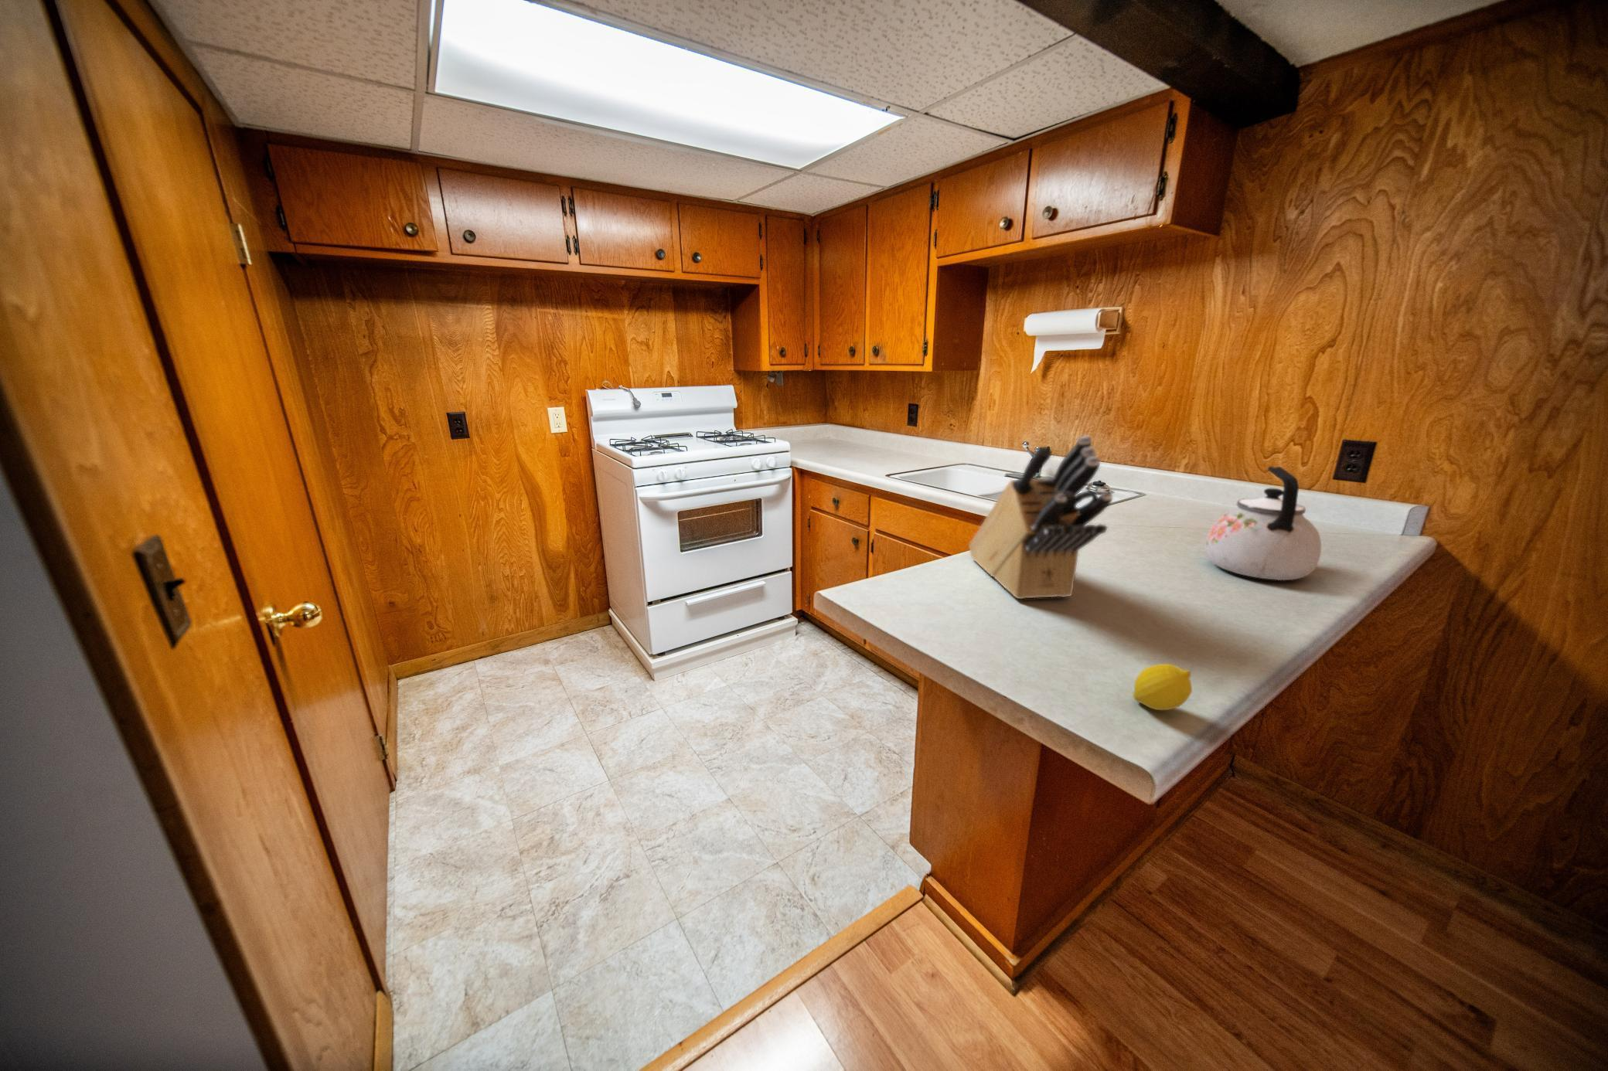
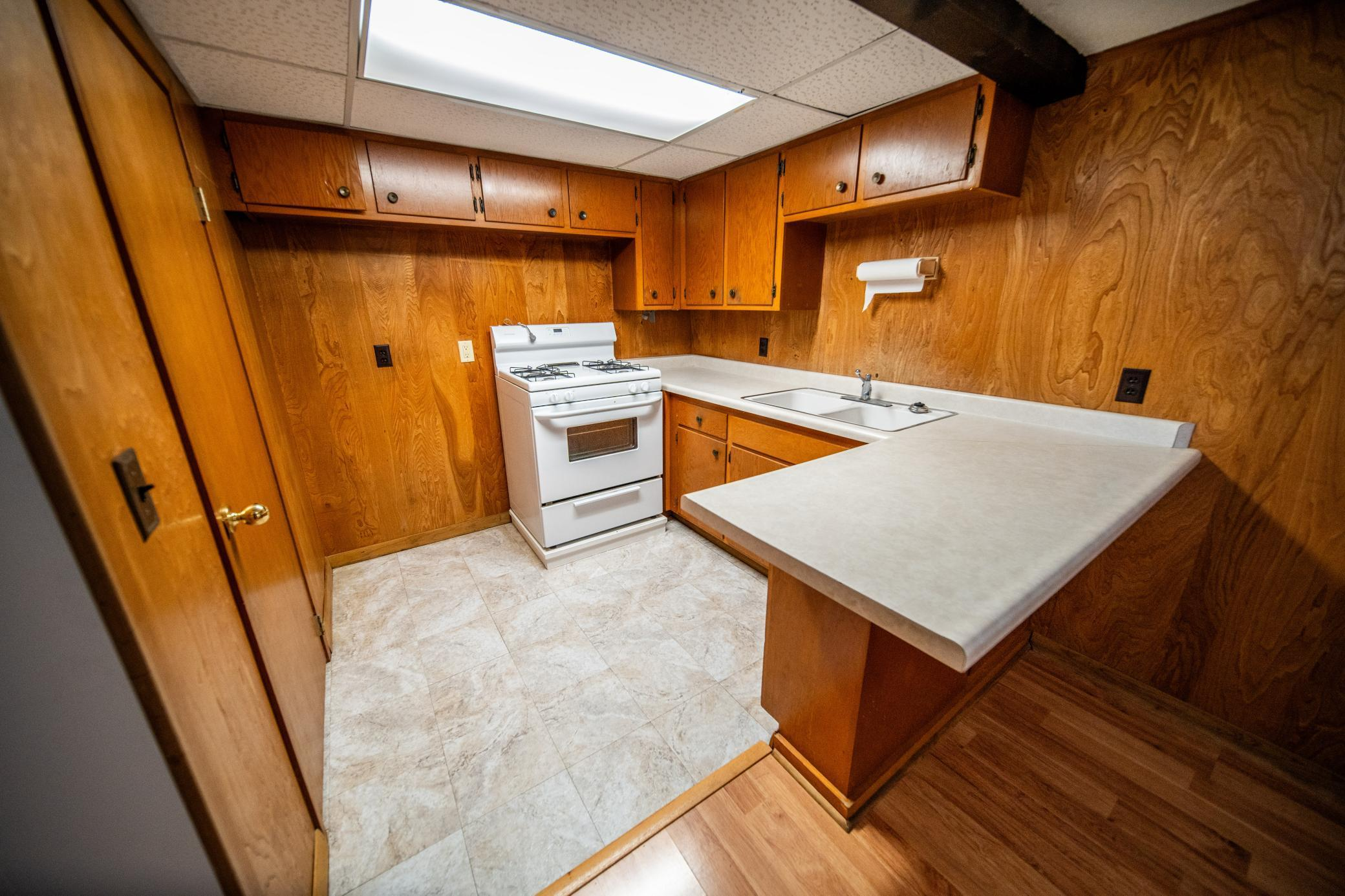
- knife block (1032, 509)
- fruit (1162, 686)
- kettle (1266, 520)
